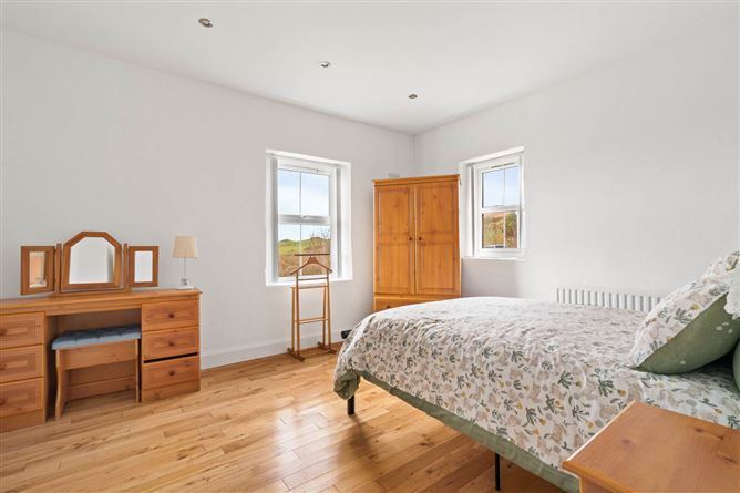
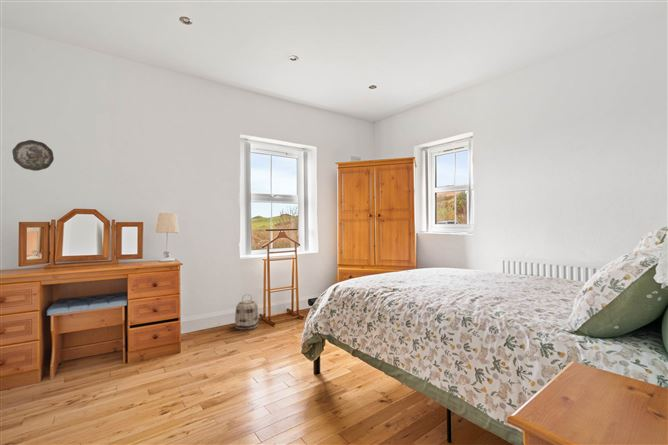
+ decorative plate (33, 155)
+ basket (246, 310)
